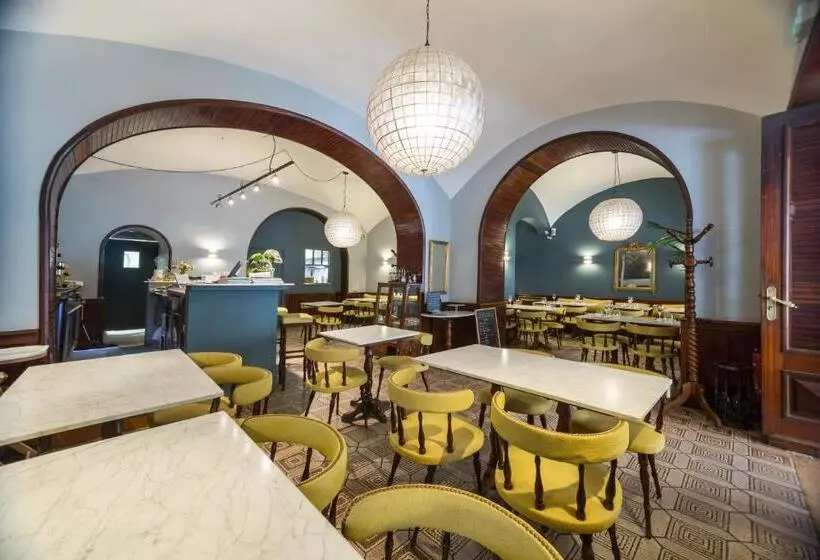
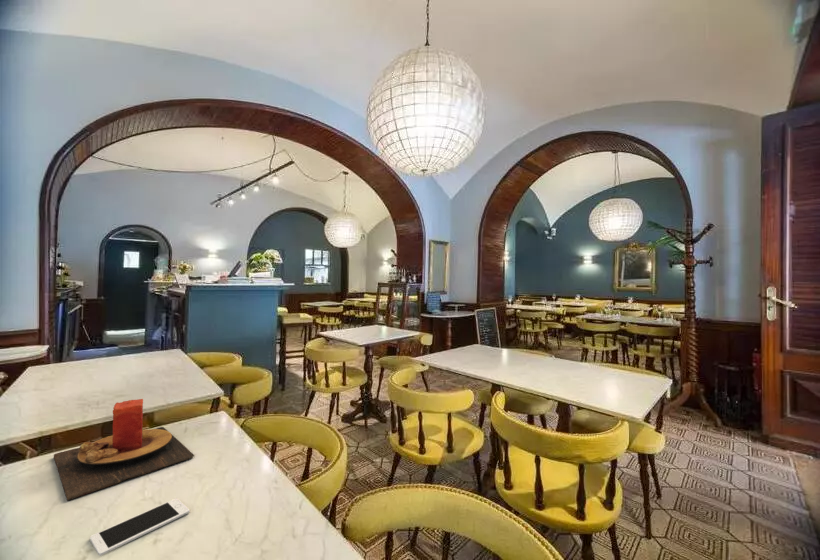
+ cell phone (142, 523)
+ candle (124, 430)
